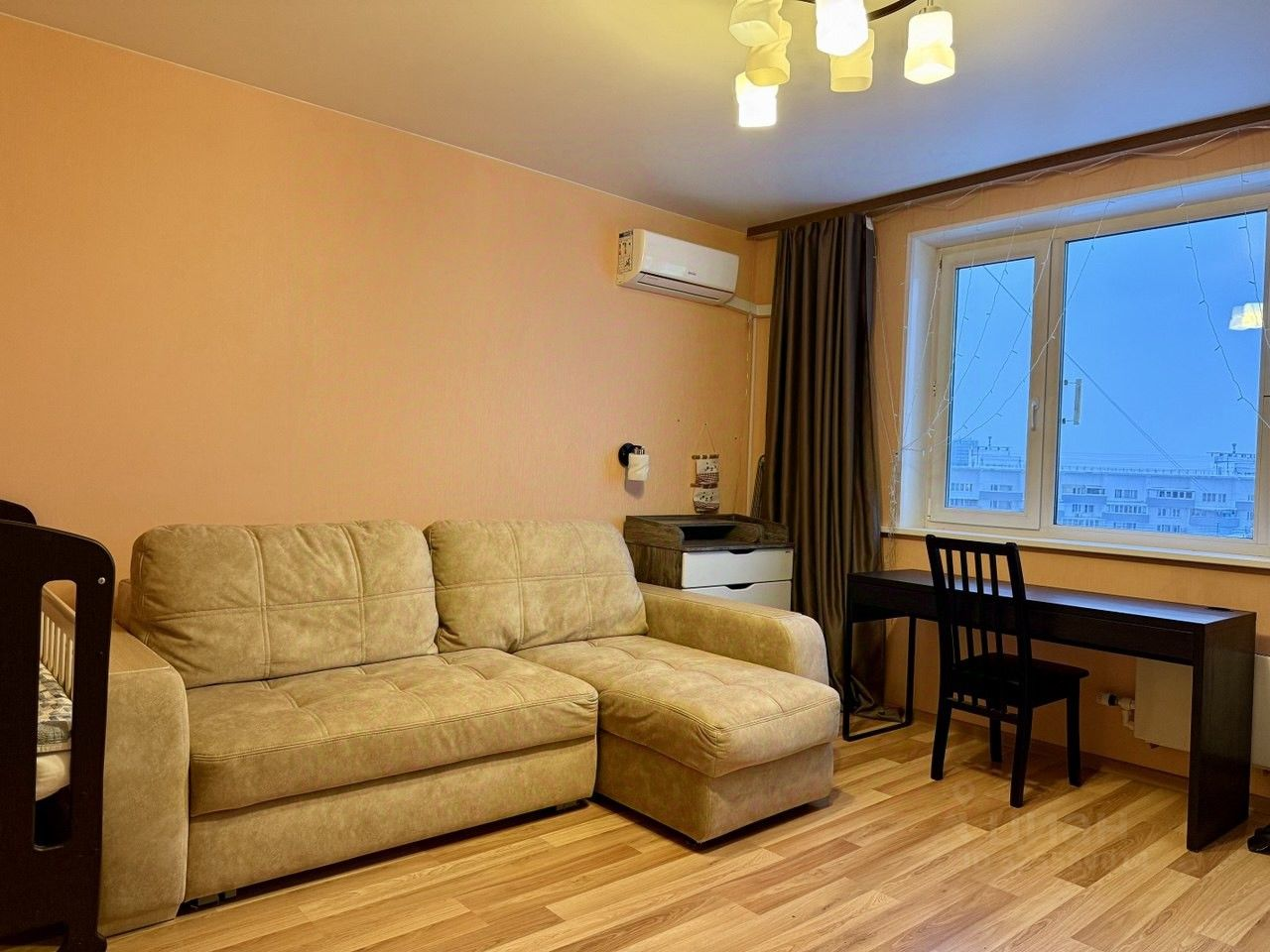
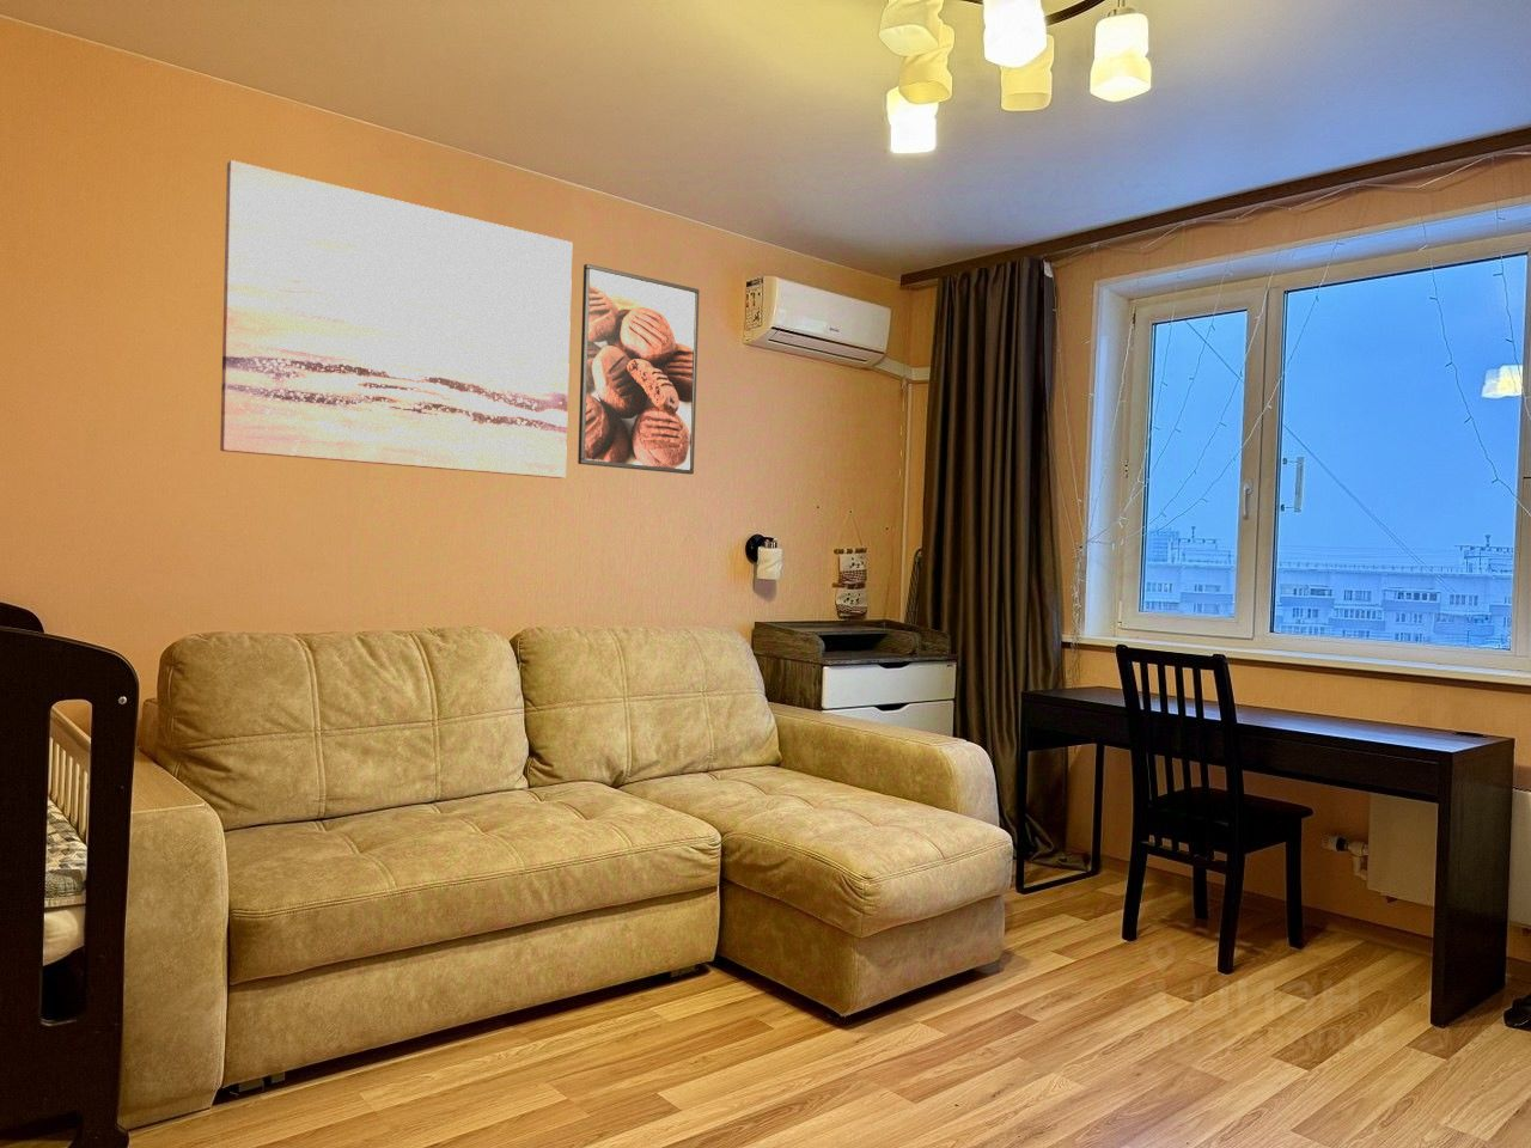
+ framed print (640, 373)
+ wall art (412, 336)
